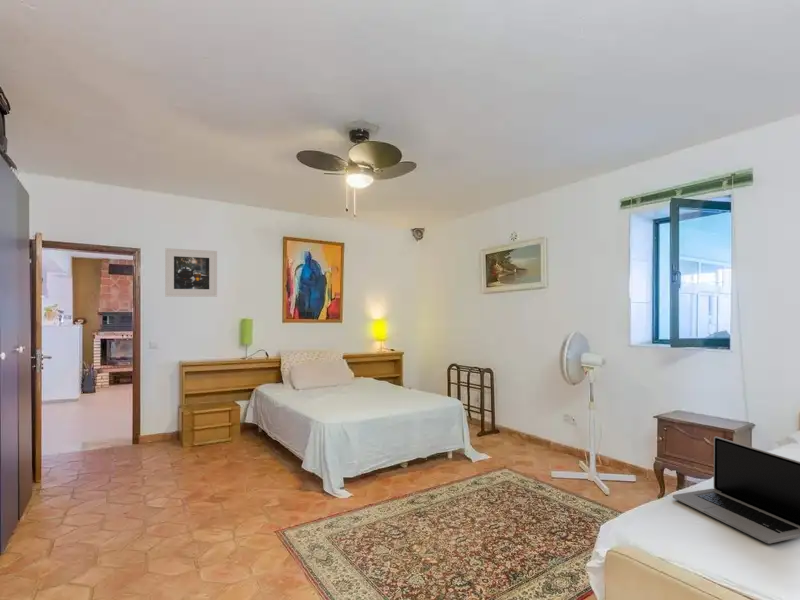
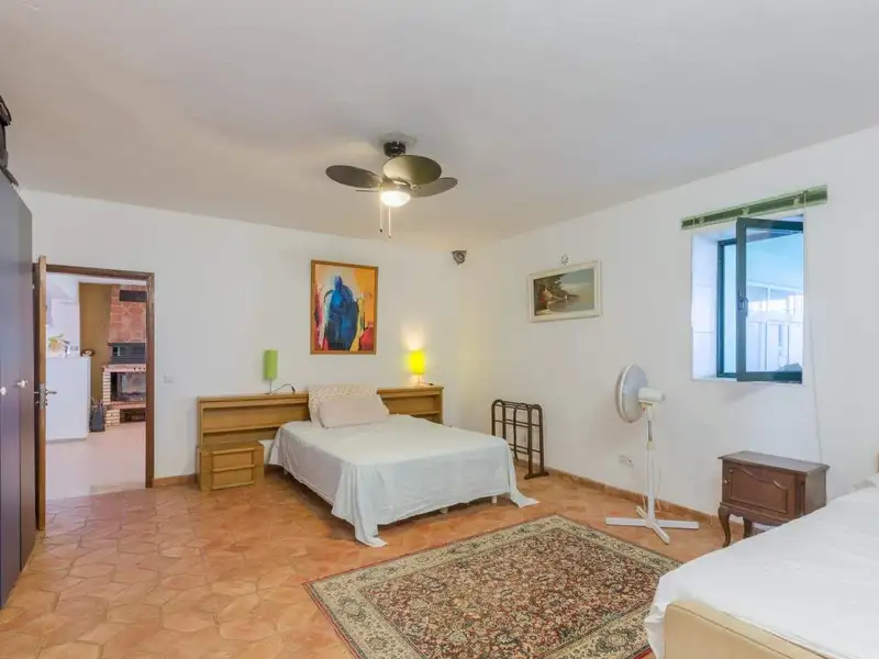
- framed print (191, 273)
- laptop (738, 484)
